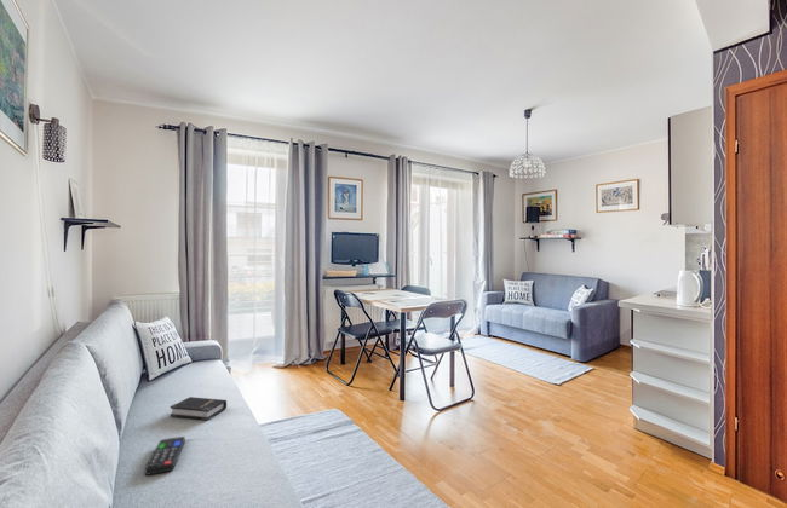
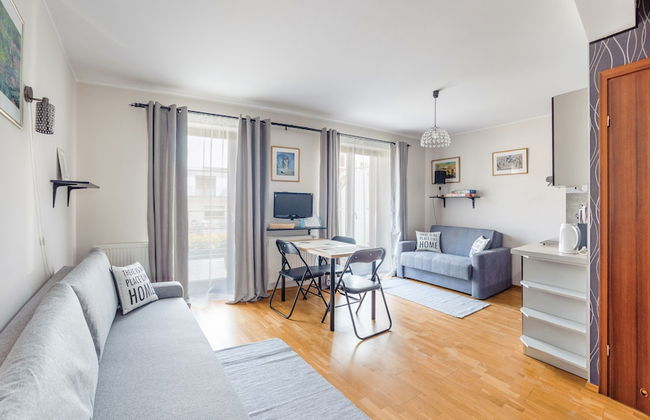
- hardback book (199, 406)
- remote control (166, 454)
